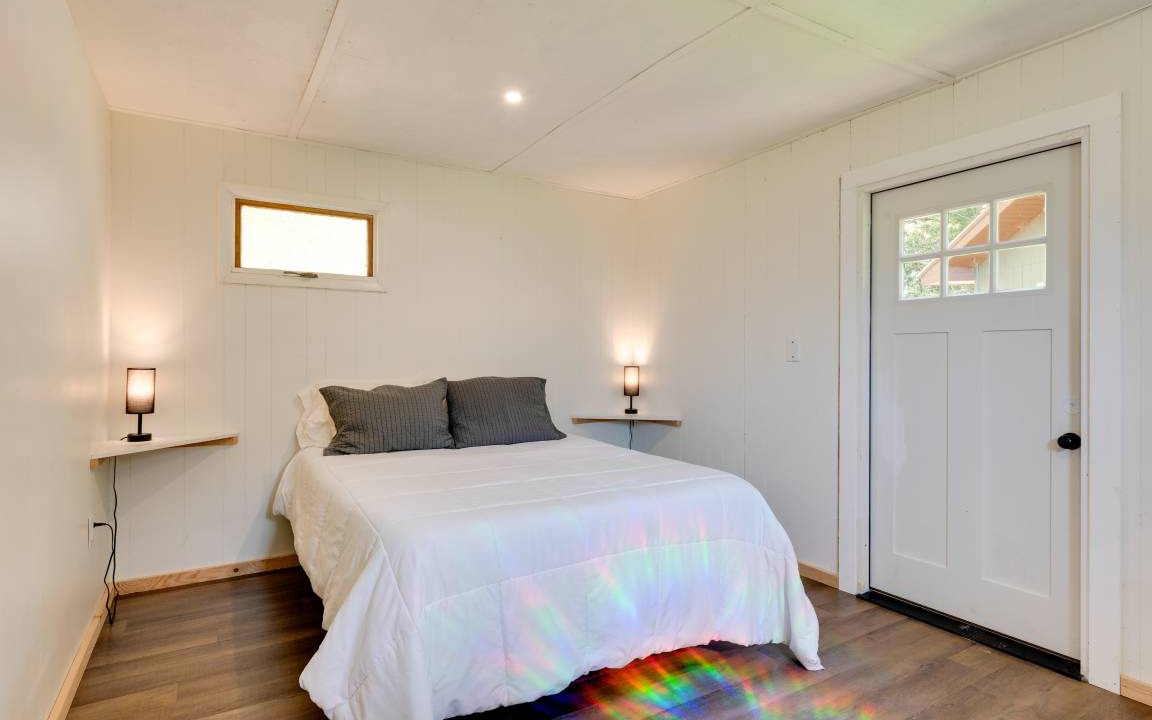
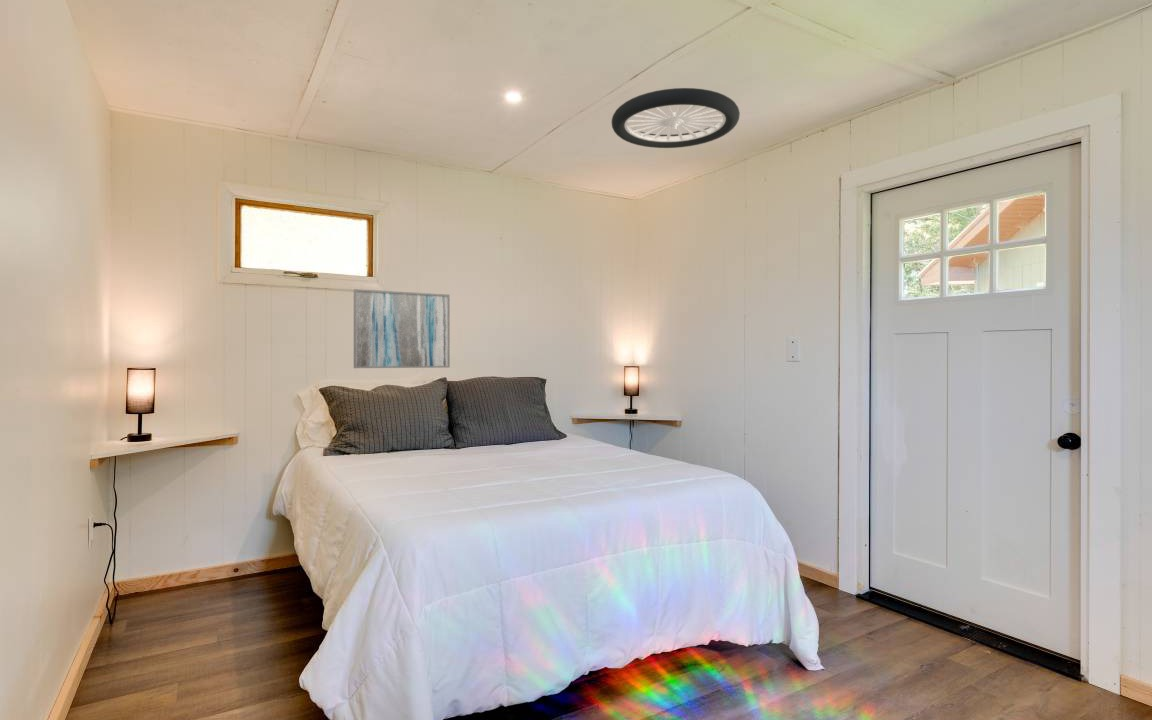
+ wall art (403, 330)
+ ceiling light (674, 121)
